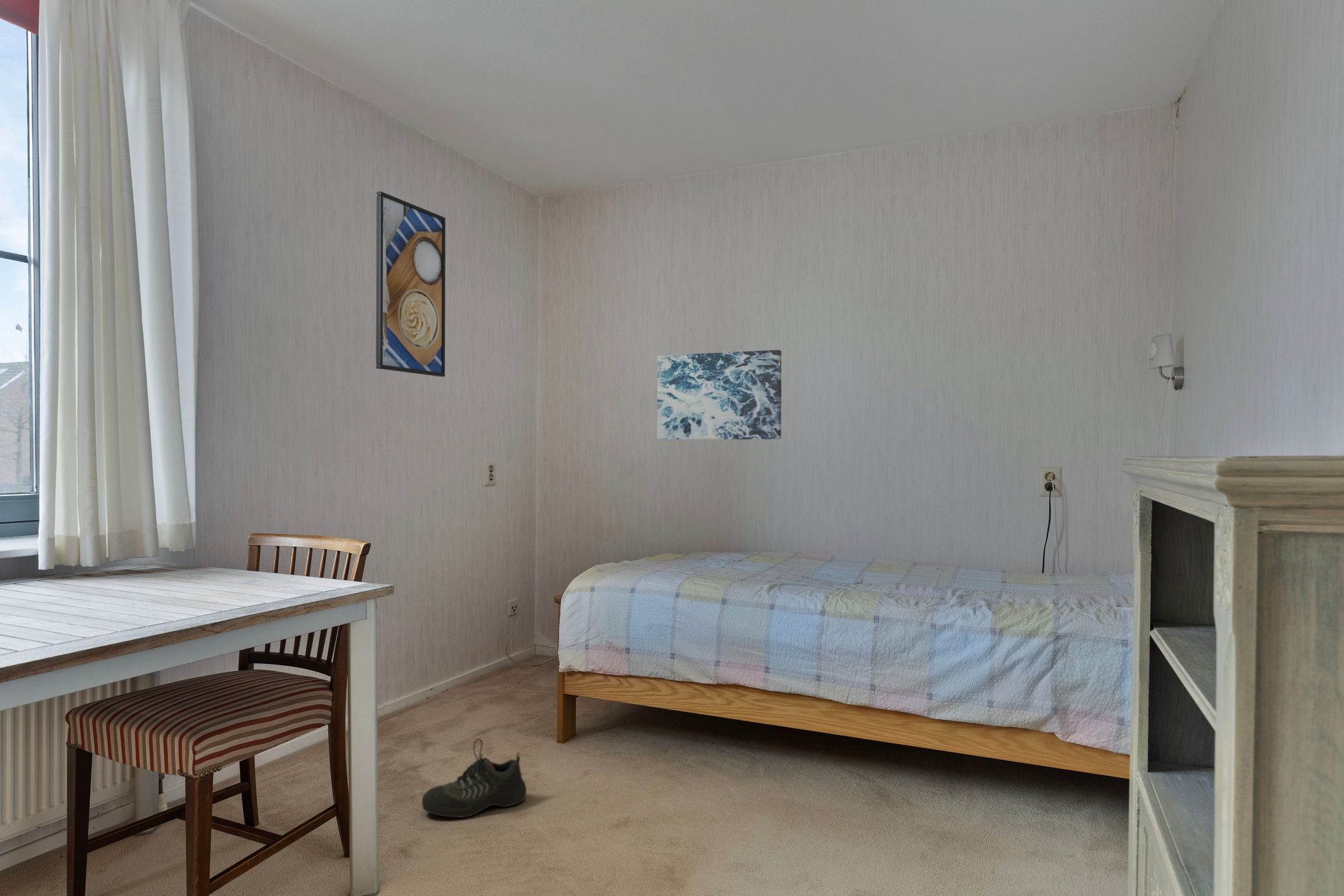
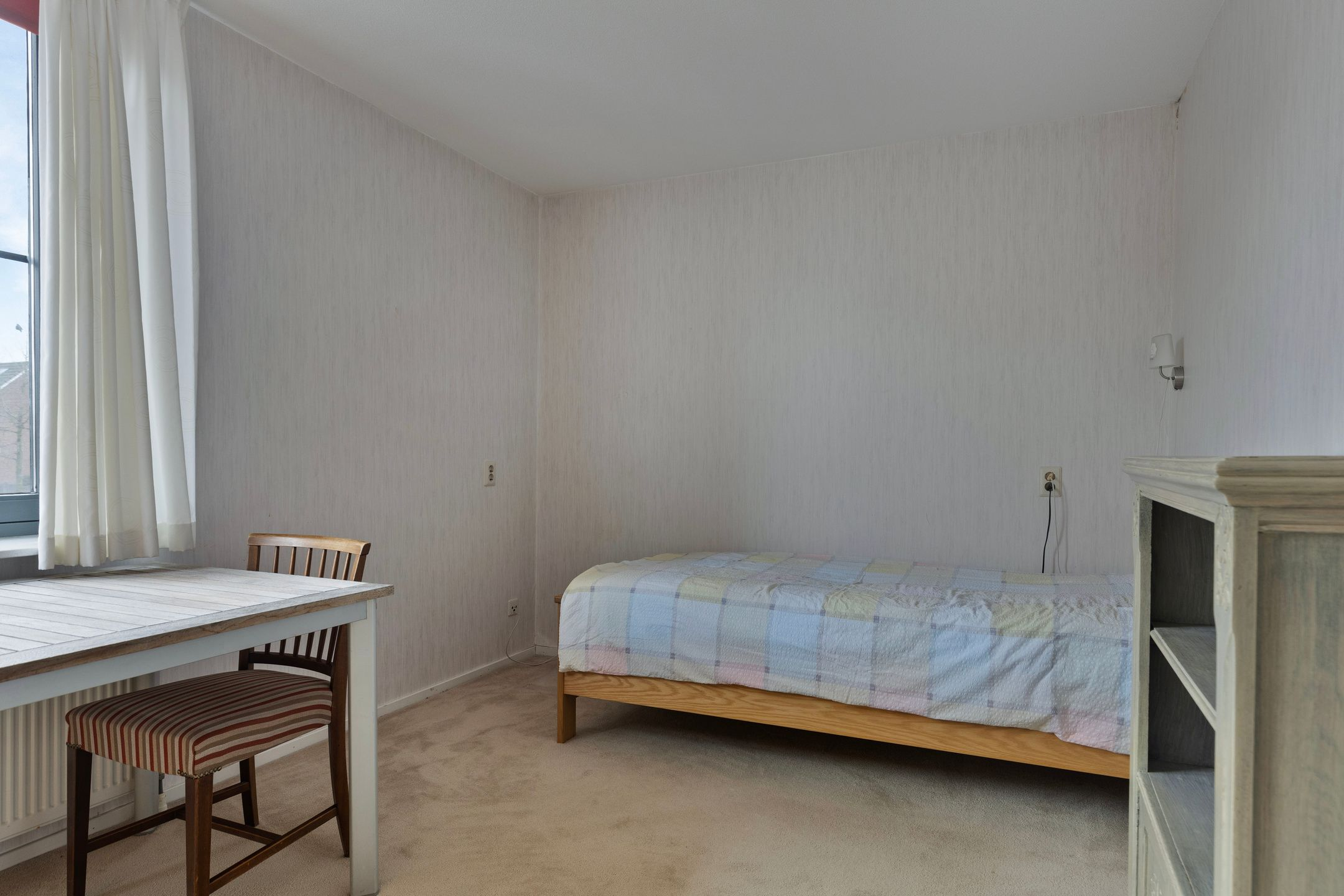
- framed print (413, 289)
- wall art (717, 396)
- shoe (476, 777)
